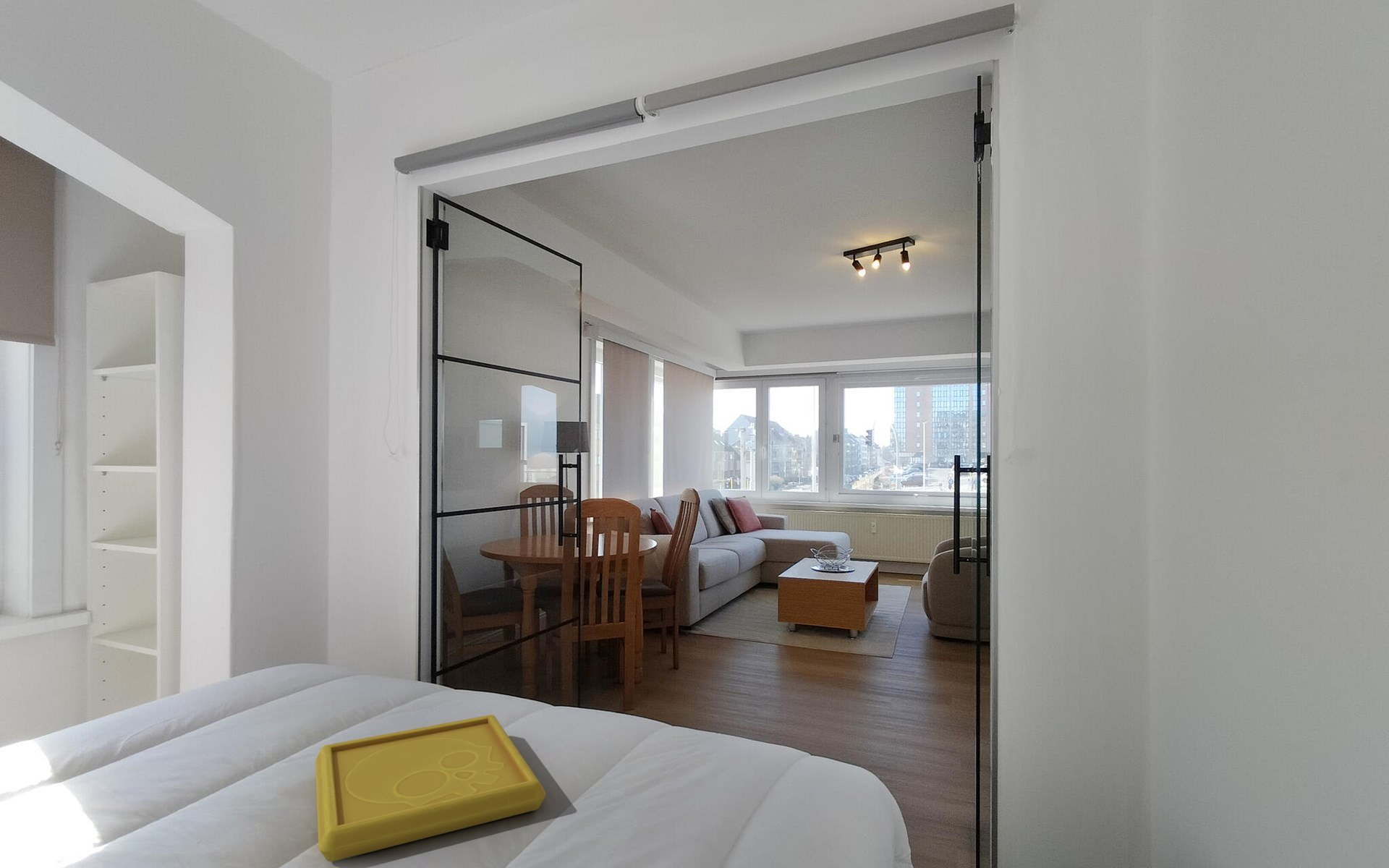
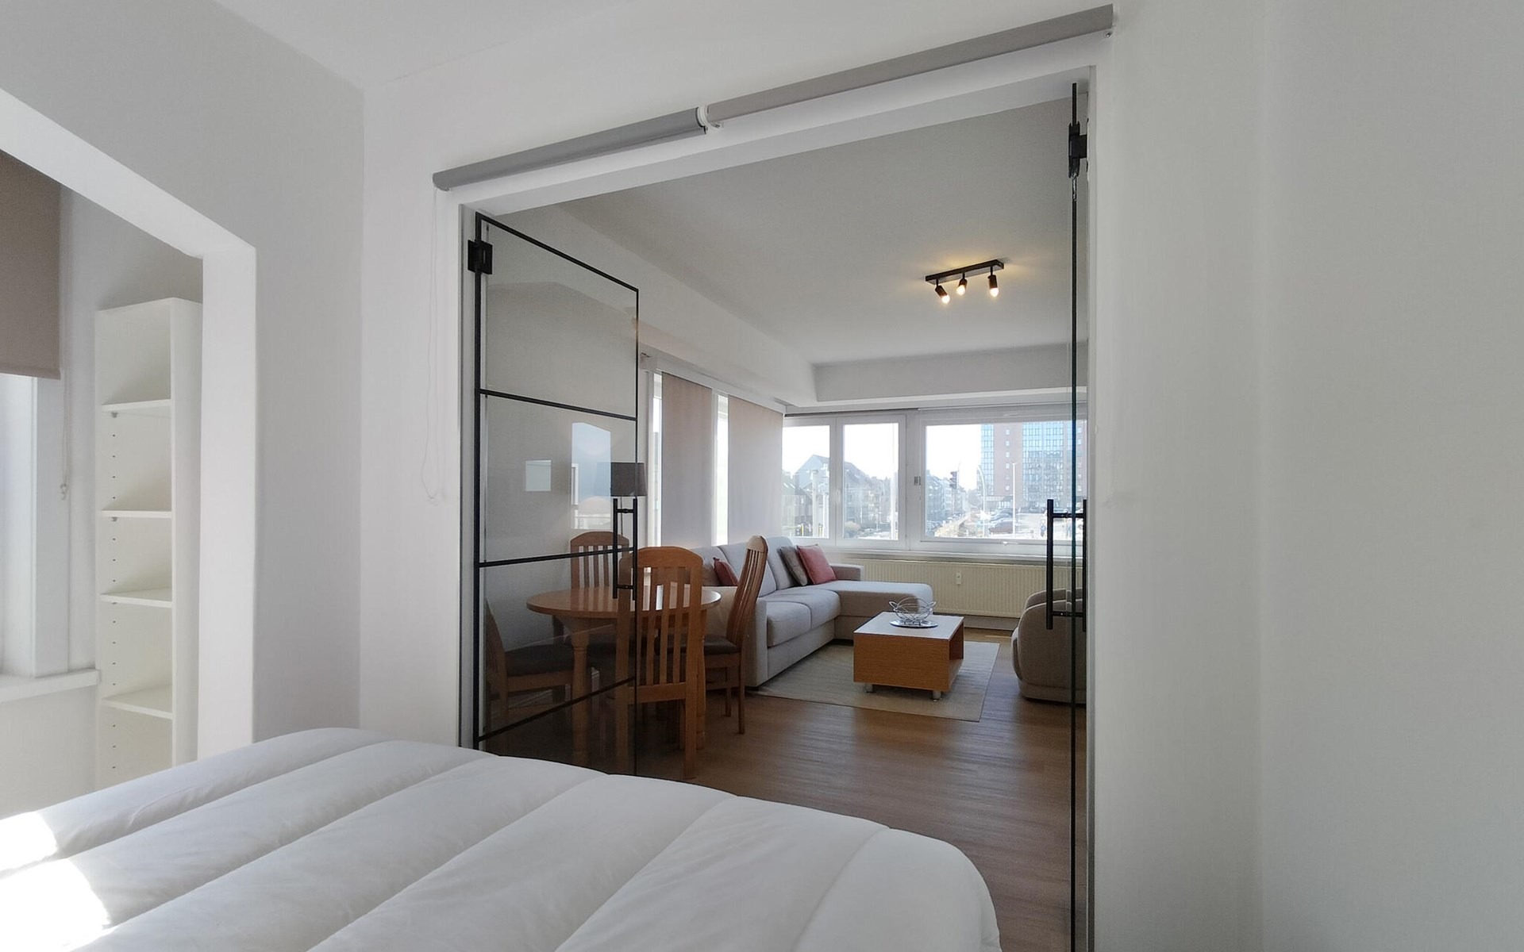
- serving tray (425, 775)
